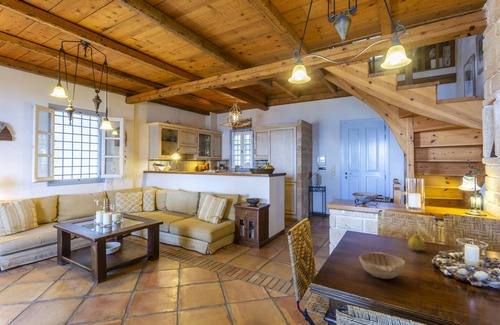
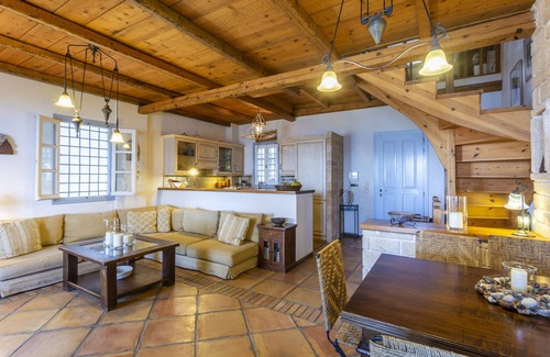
- fruit (416, 240)
- decorative bowl (381, 266)
